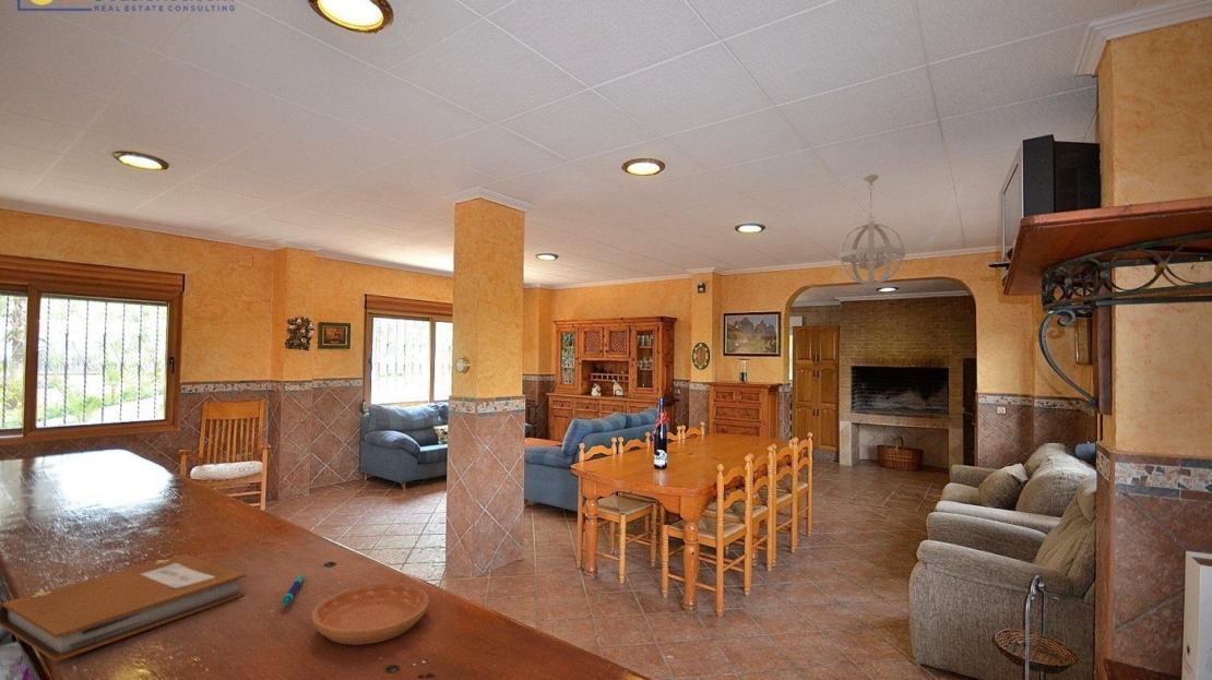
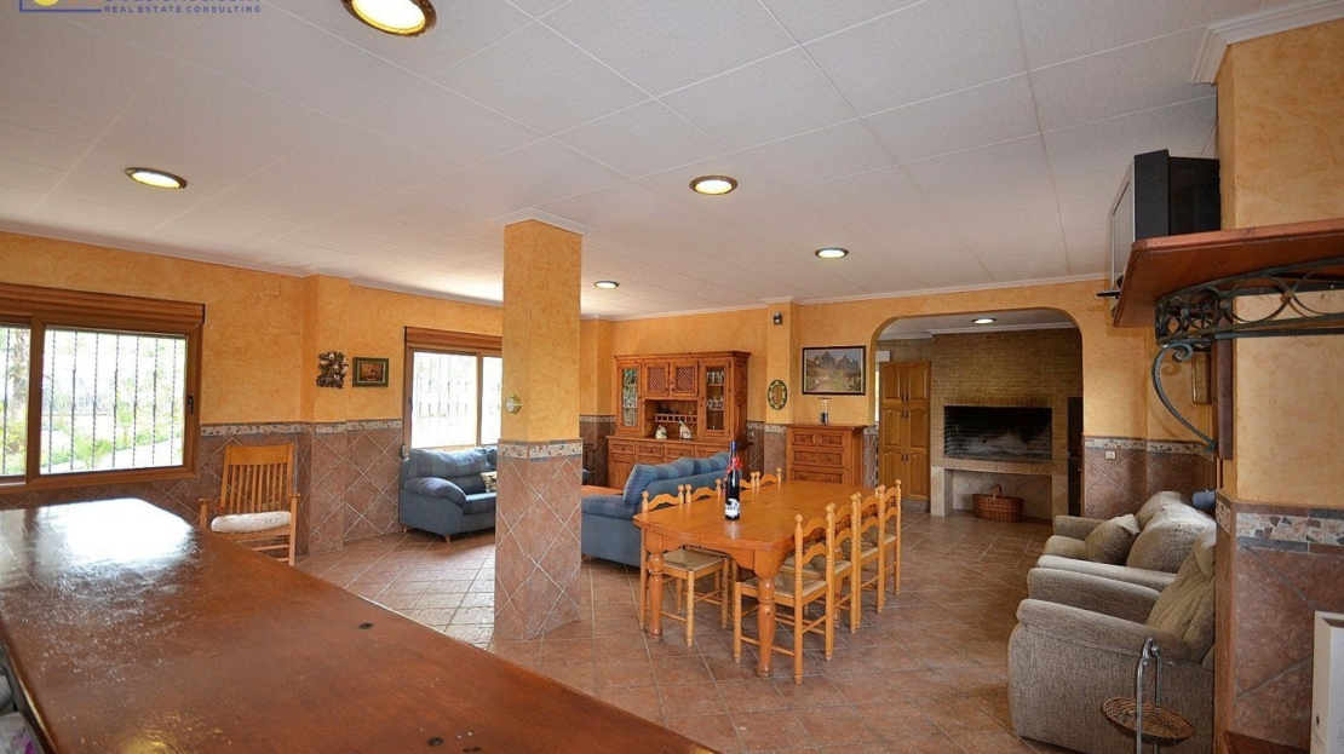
- notebook (133, 596)
- saucer (371, 613)
- chandelier (870, 231)
- pen (295, 586)
